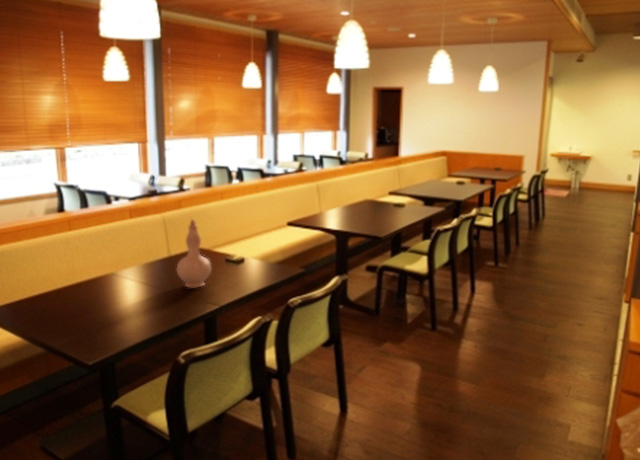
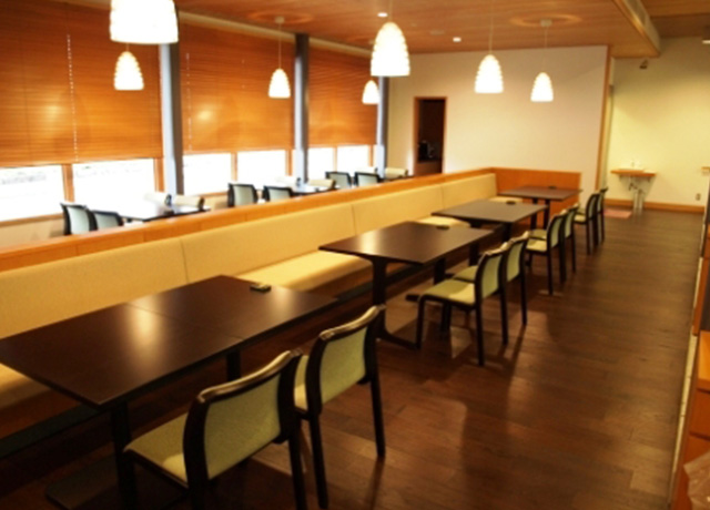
- vase (193, 252)
